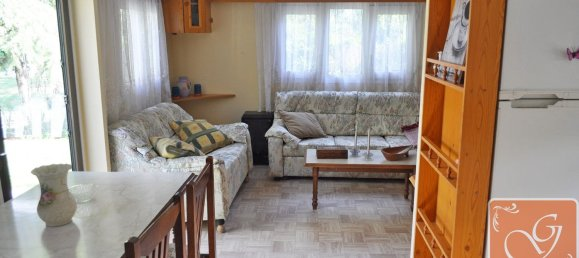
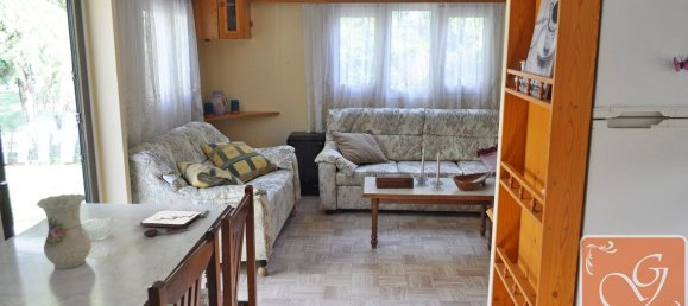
+ board game (169, 219)
